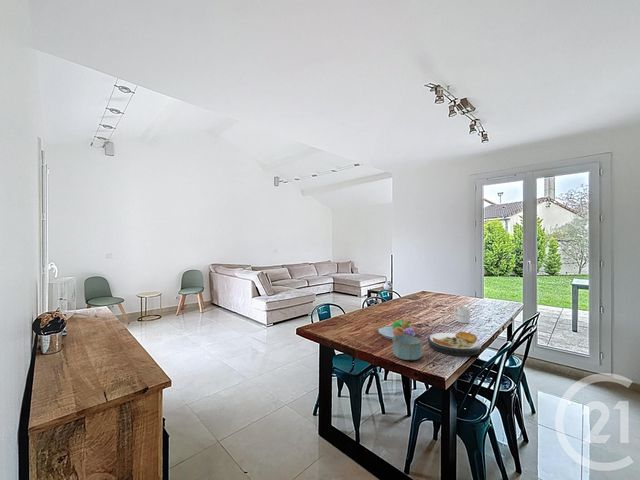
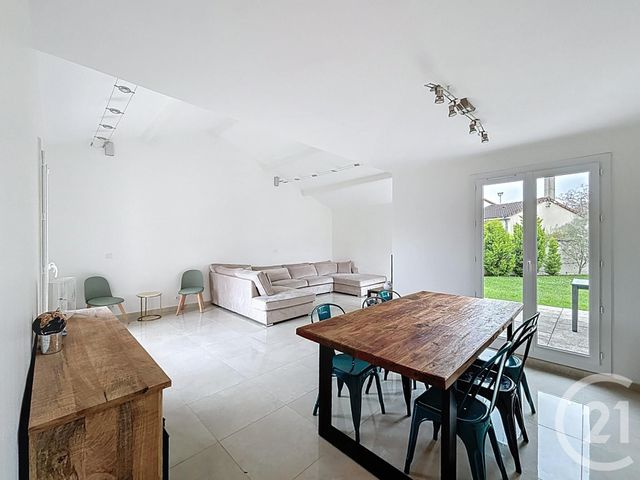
- mug (461, 314)
- plate (453, 341)
- bowl (407, 347)
- fruit bowl (397, 328)
